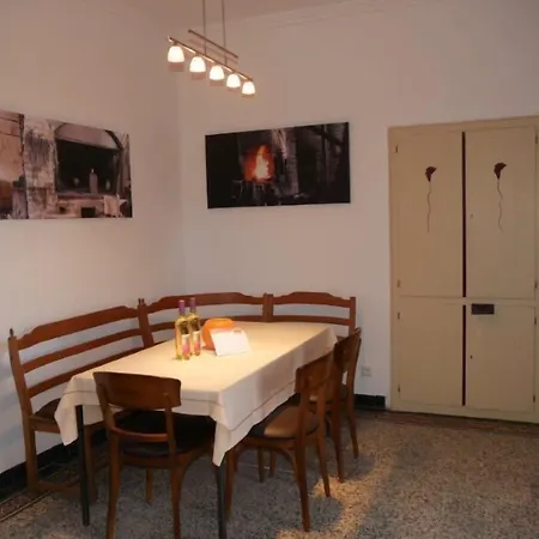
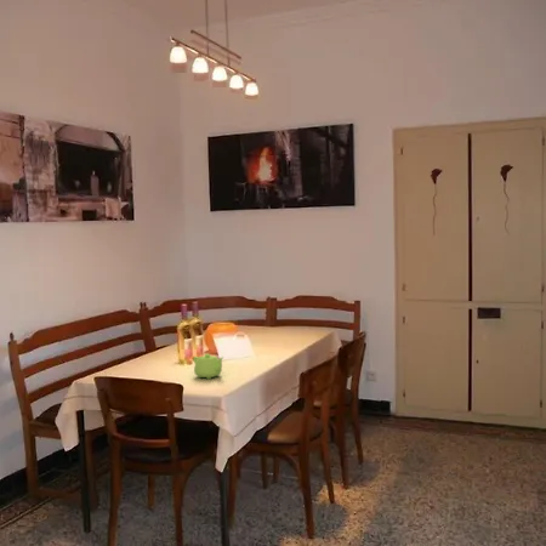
+ teapot (209, 365)
